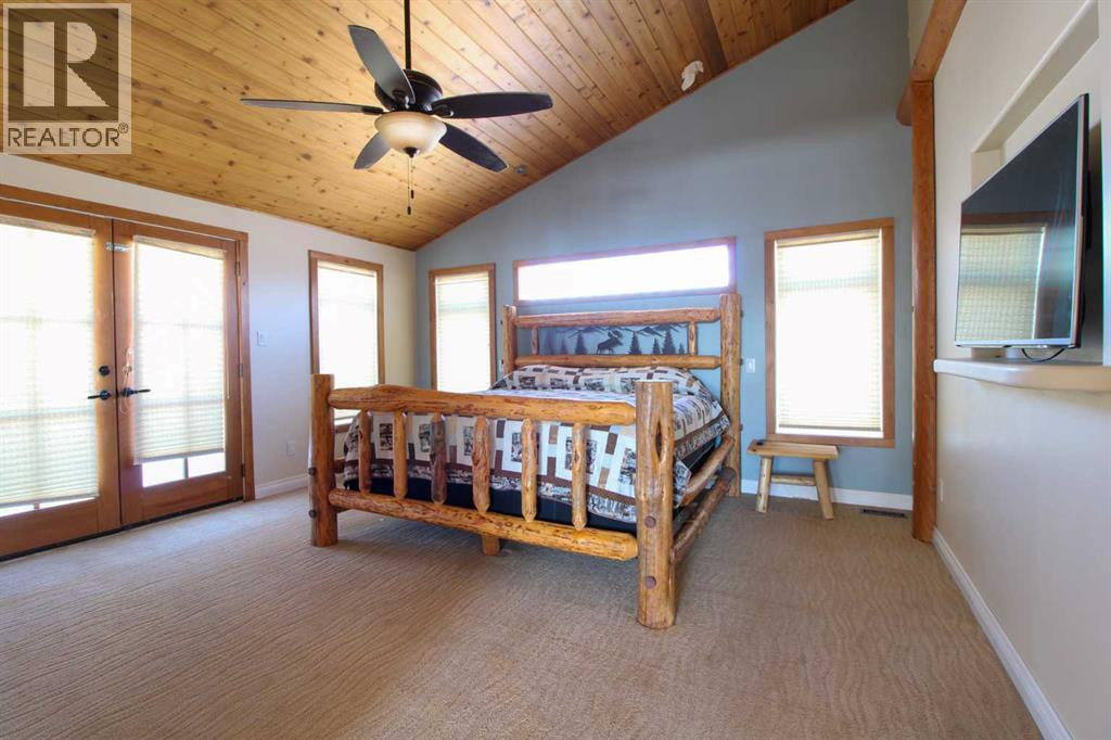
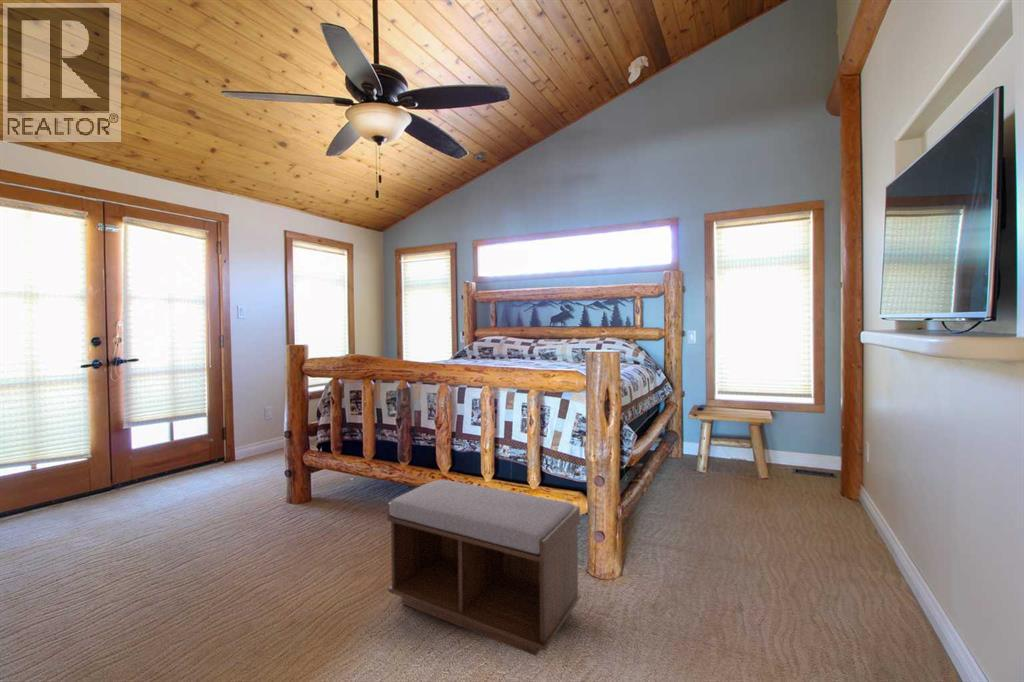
+ bench (481, 553)
